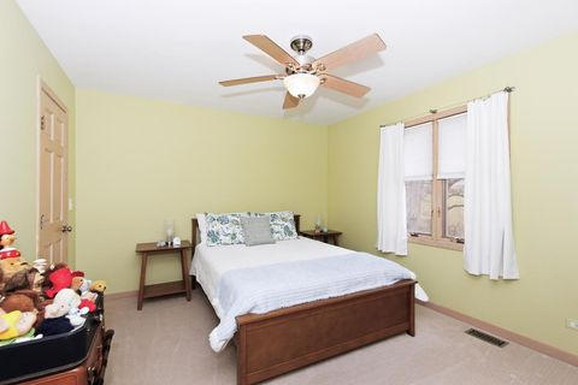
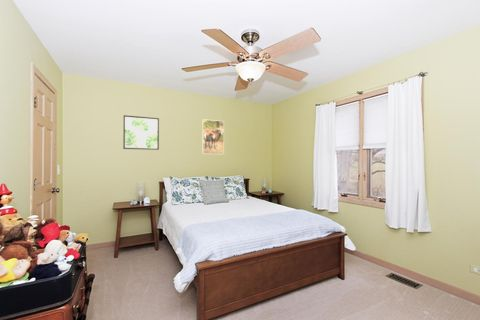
+ wall art (141, 133)
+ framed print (213, 137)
